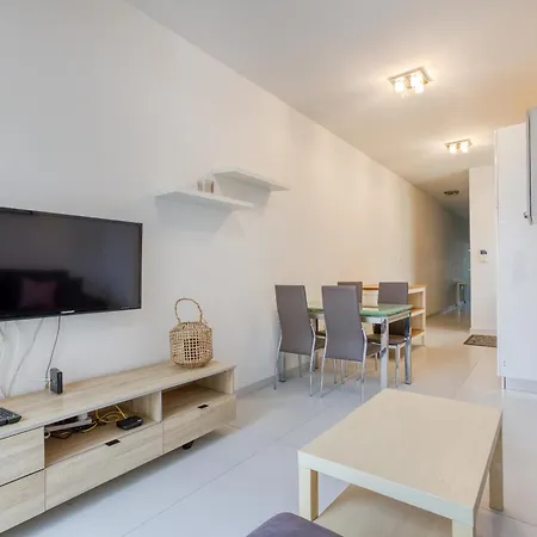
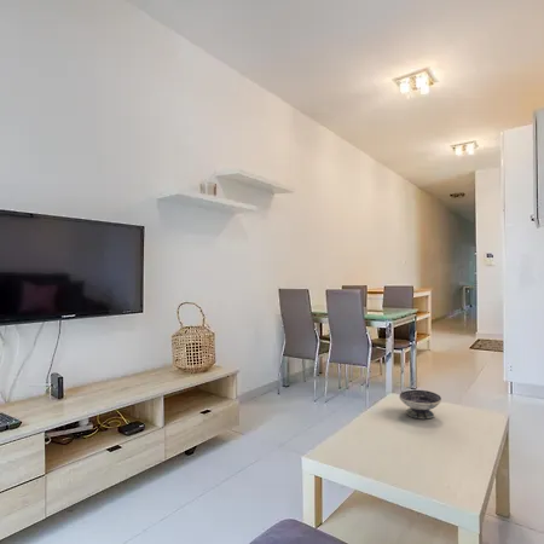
+ bowl (419, 404)
